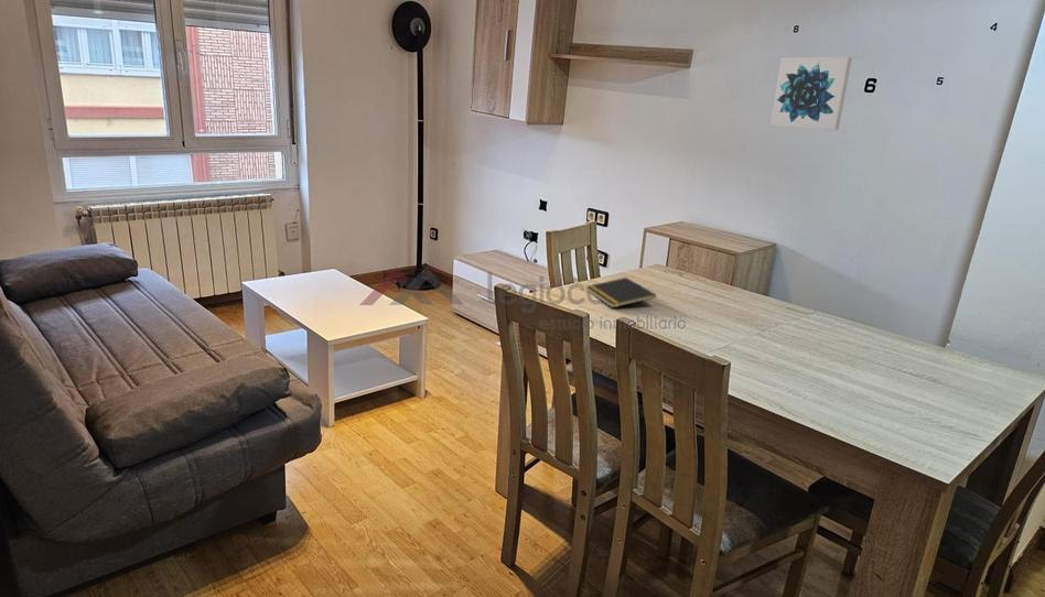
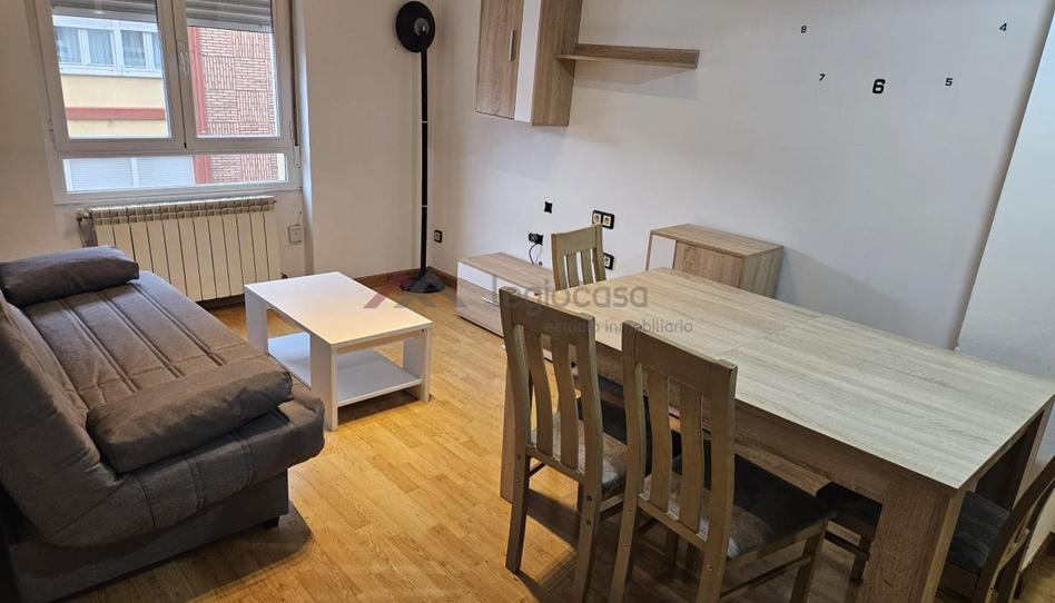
- notepad (620, 291)
- wall art (809, 93)
